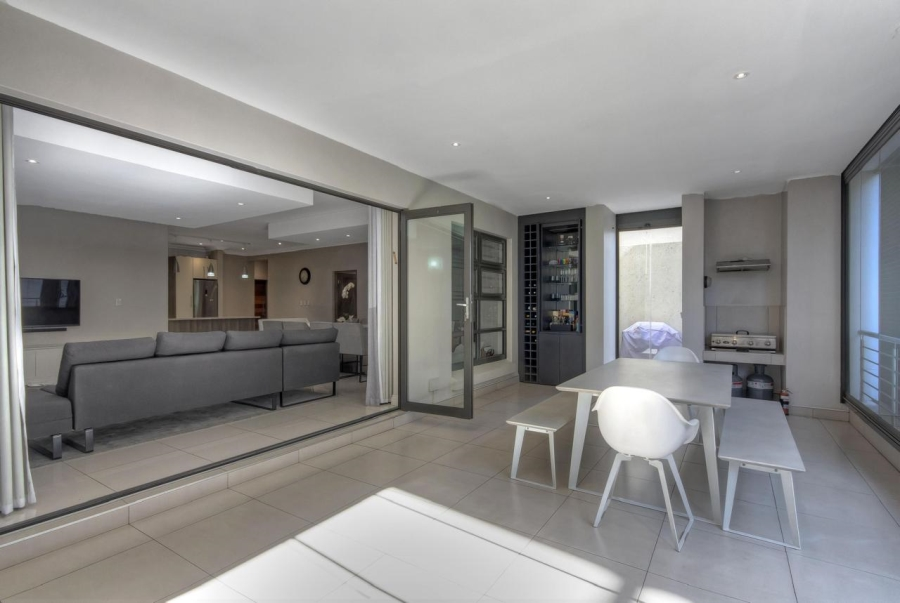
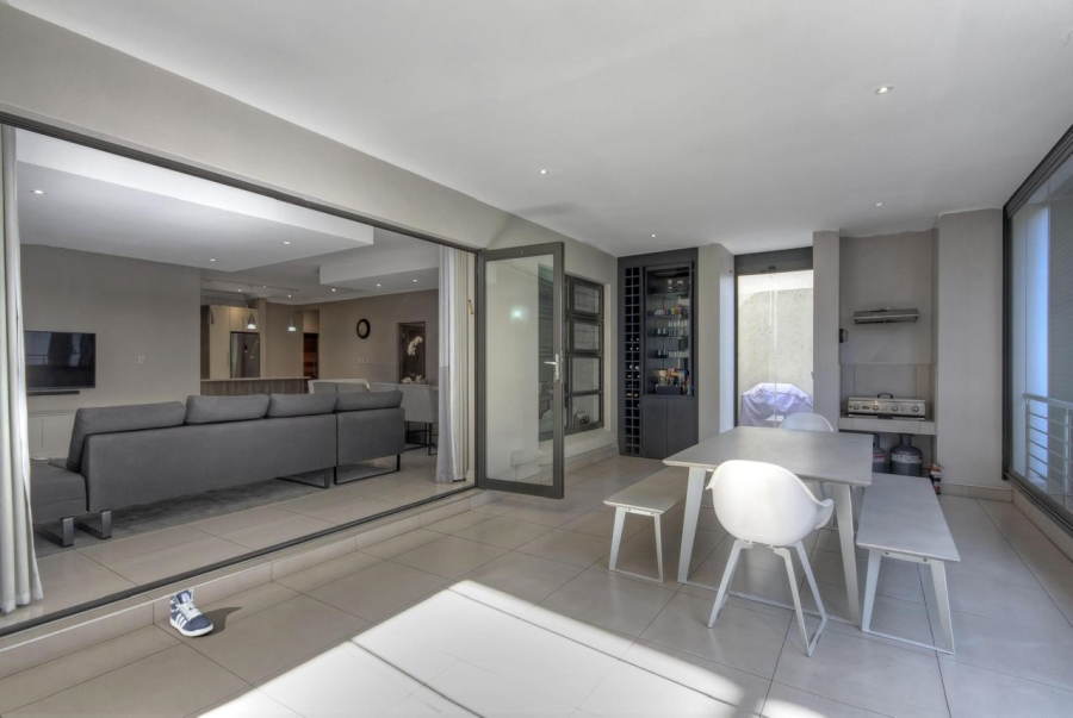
+ sneaker (190, 611)
